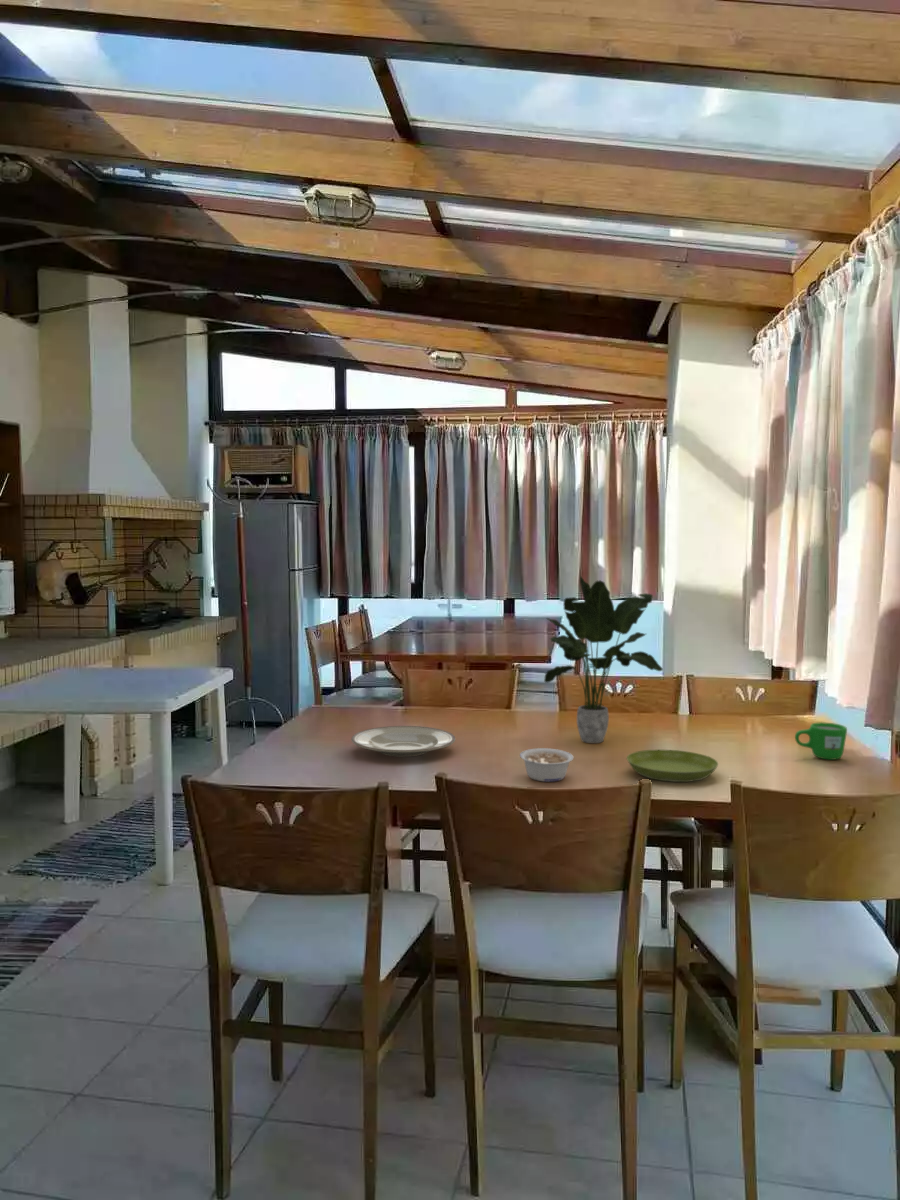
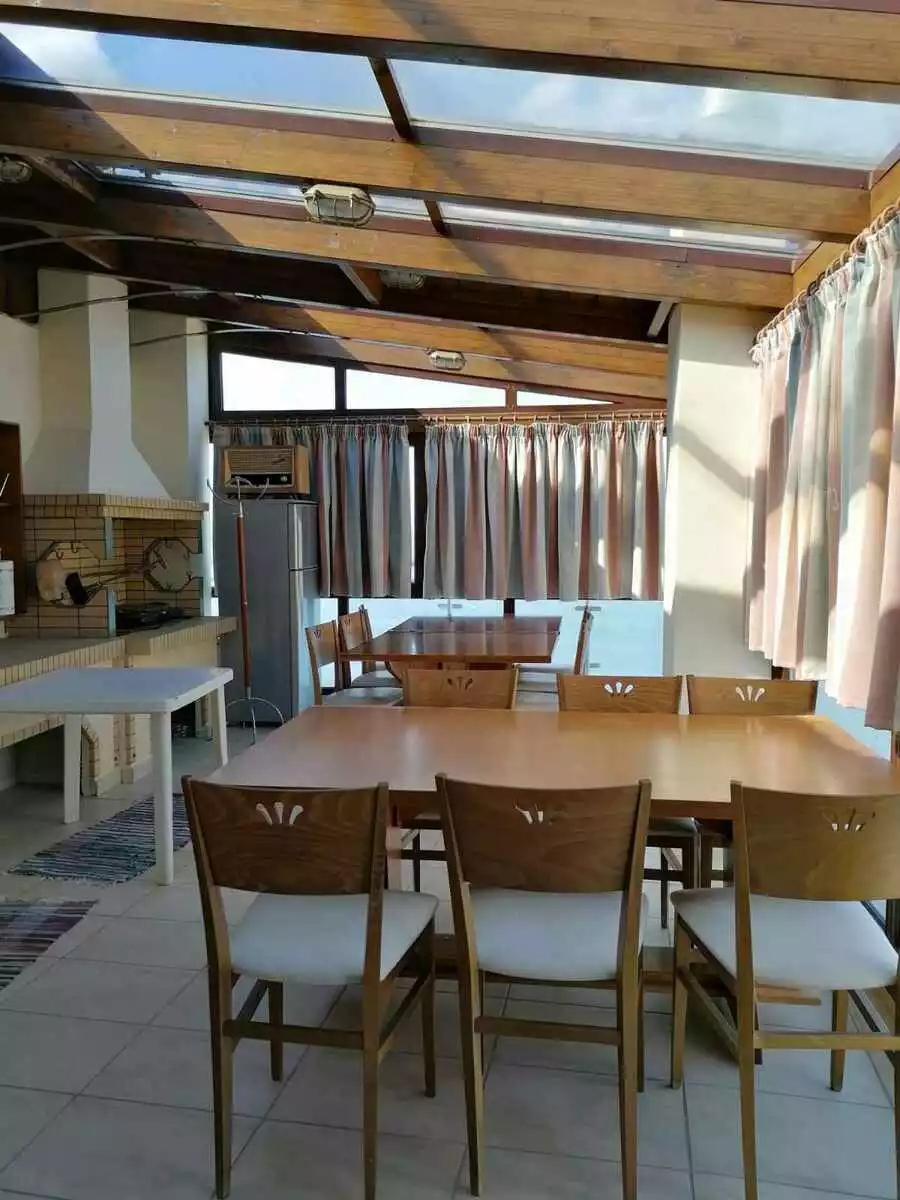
- plate (403, 743)
- mug (820, 741)
- potted plant (601, 657)
- legume (546, 764)
- saucer (671, 766)
